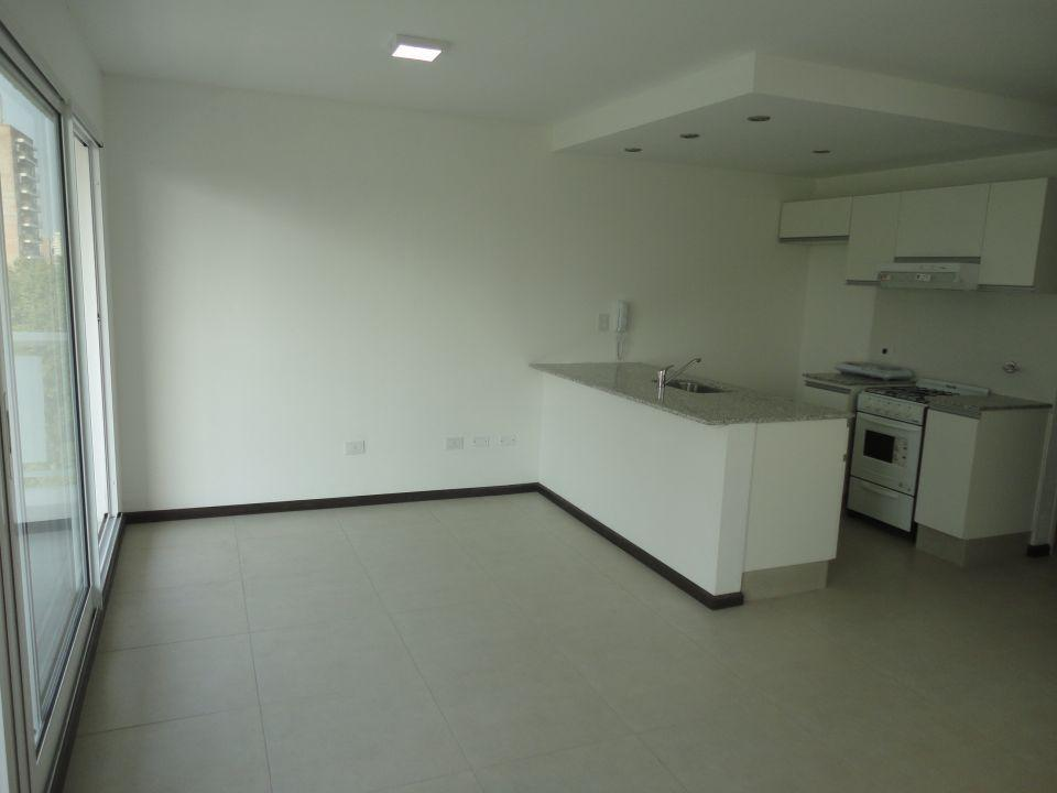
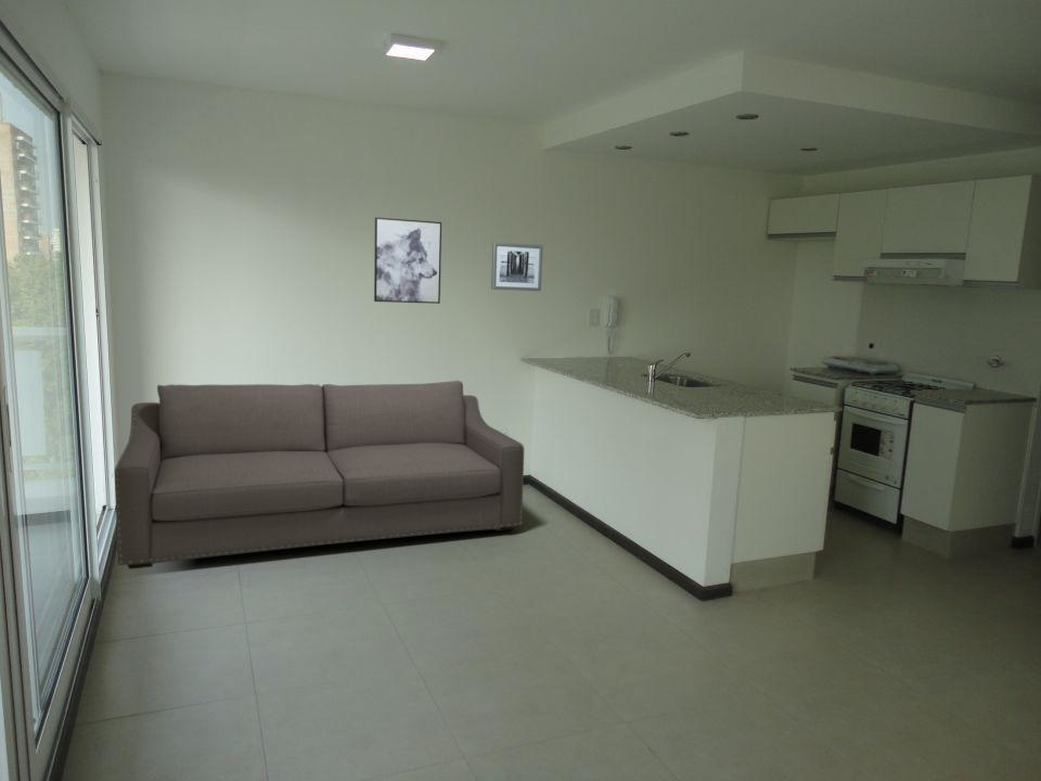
+ wall art (516, 267)
+ wall art (408, 261)
+ sofa (330, 458)
